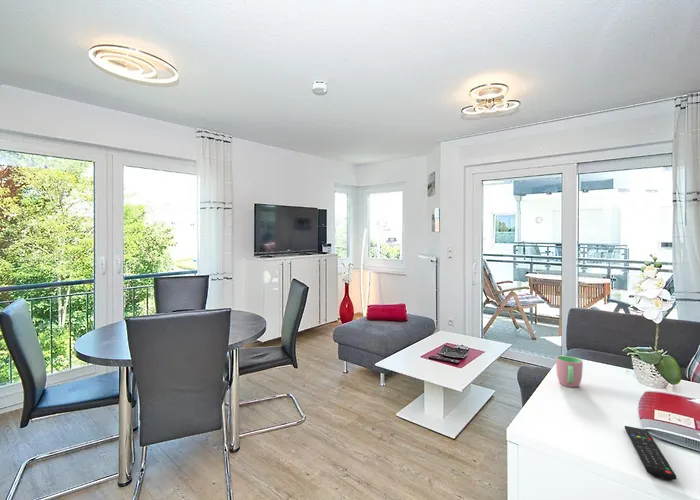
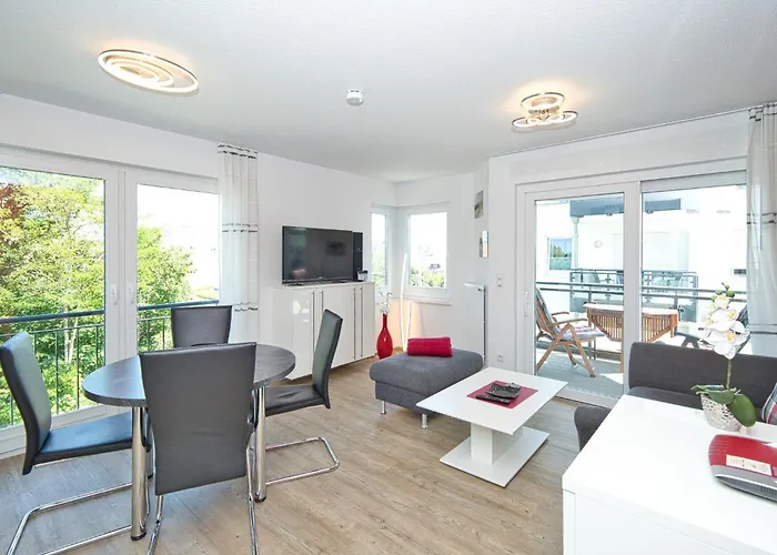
- remote control (647, 450)
- cup (569, 372)
